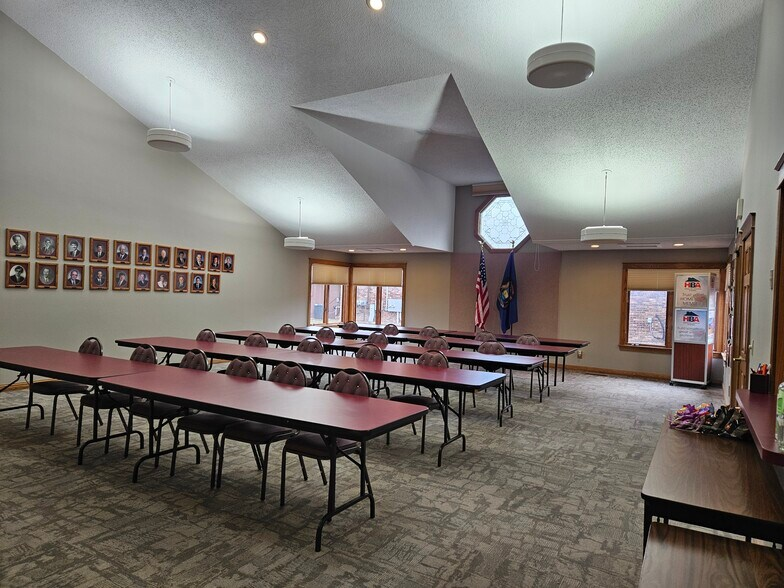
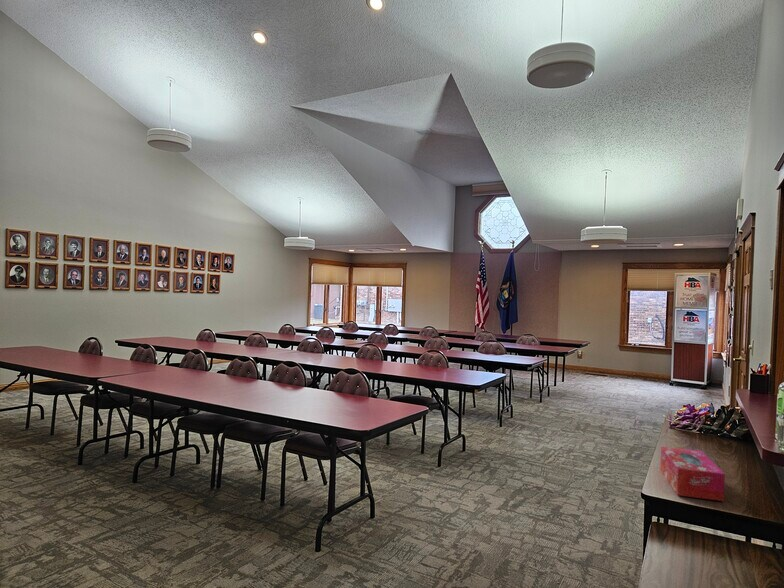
+ tissue box (689, 471)
